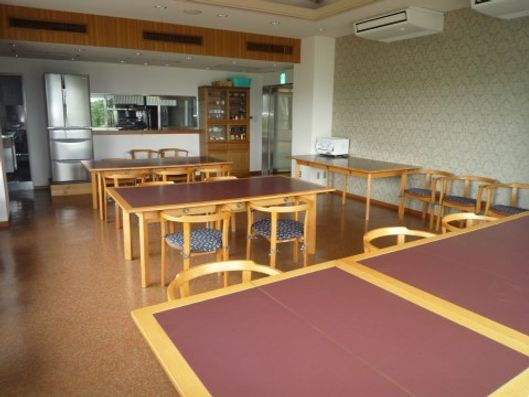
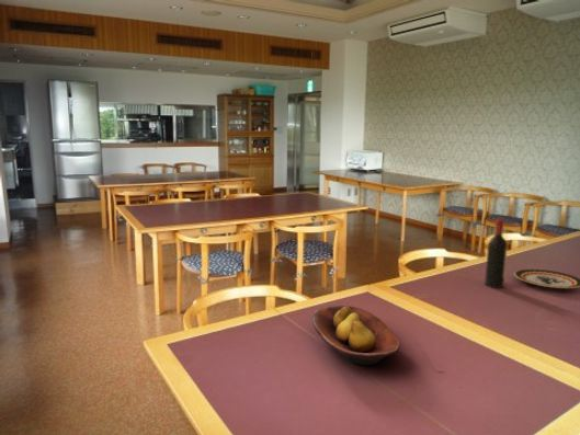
+ plate (547, 279)
+ wine bottle (497, 252)
+ fruit bowl (353, 329)
